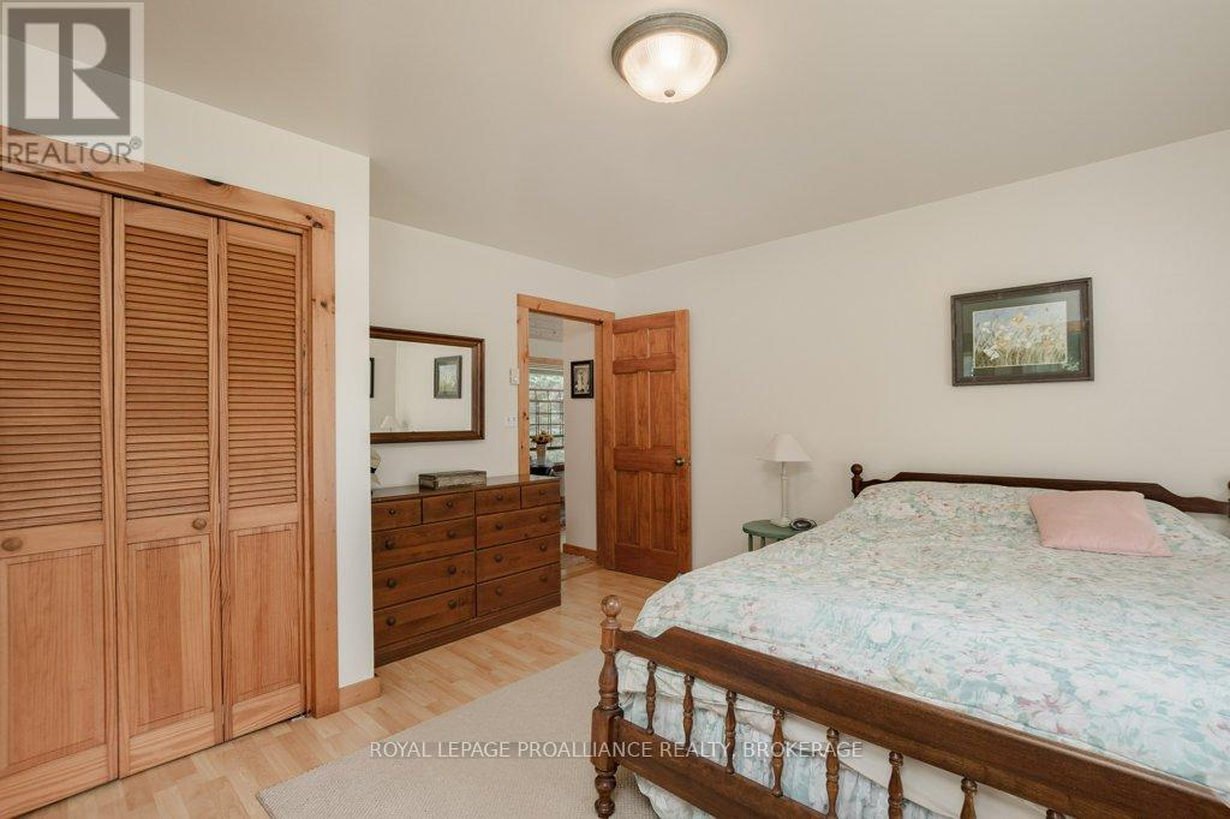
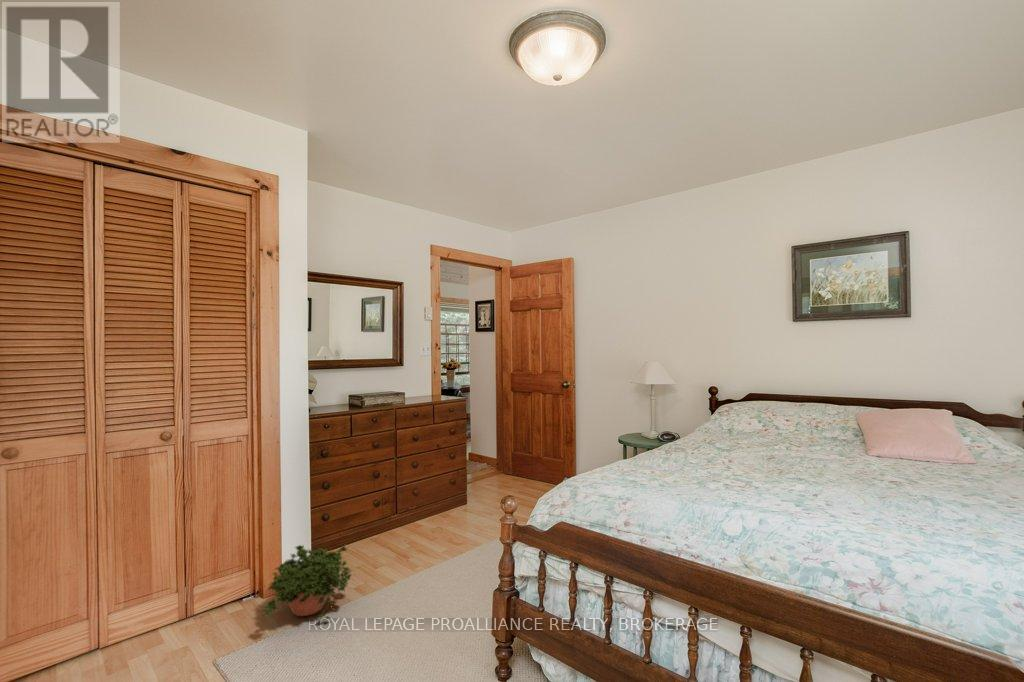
+ potted plant (308, 580)
